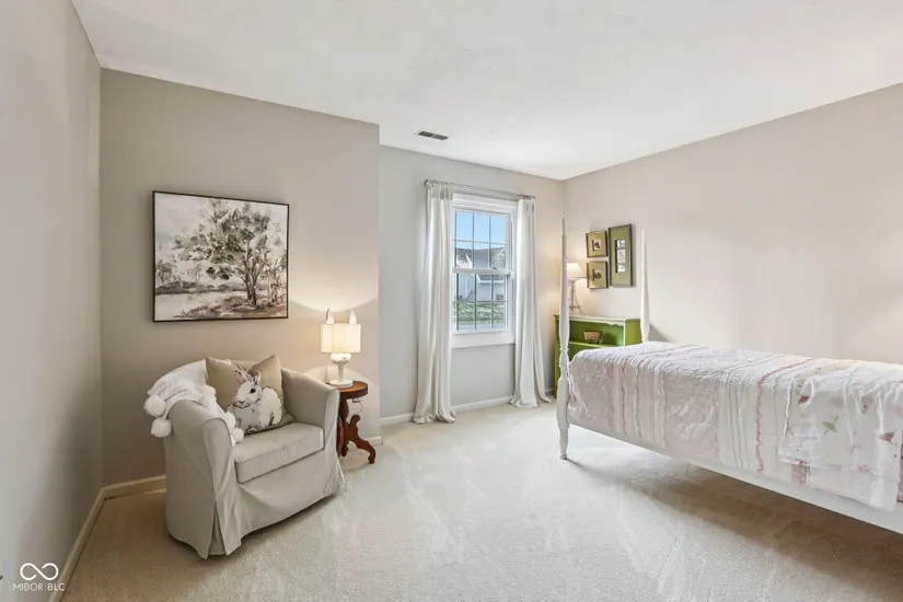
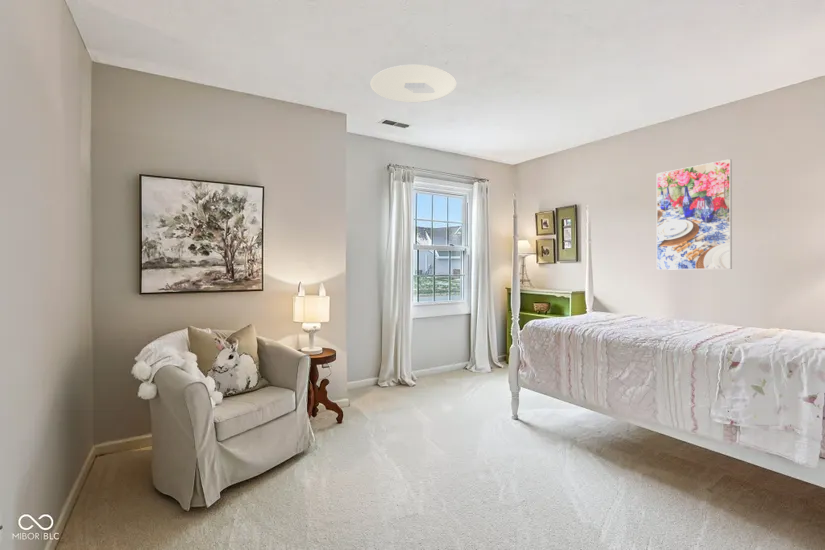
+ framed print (691, 218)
+ ceiling light (413, 81)
